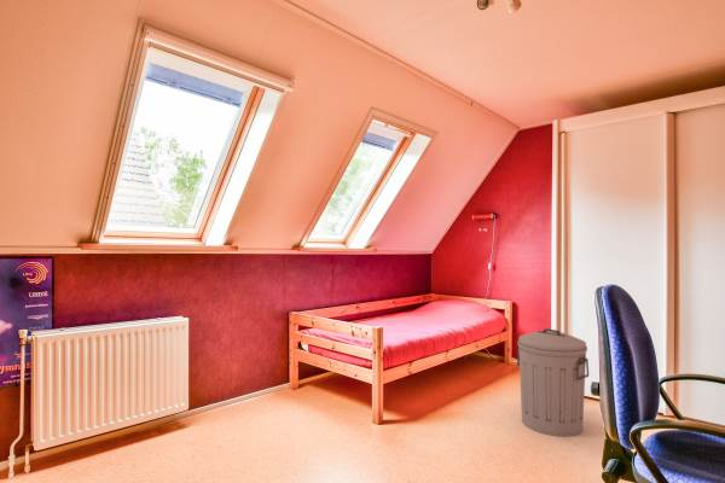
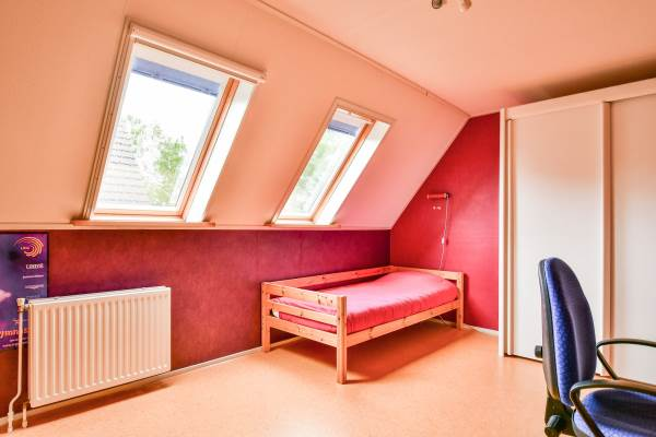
- trash can (551, 377)
